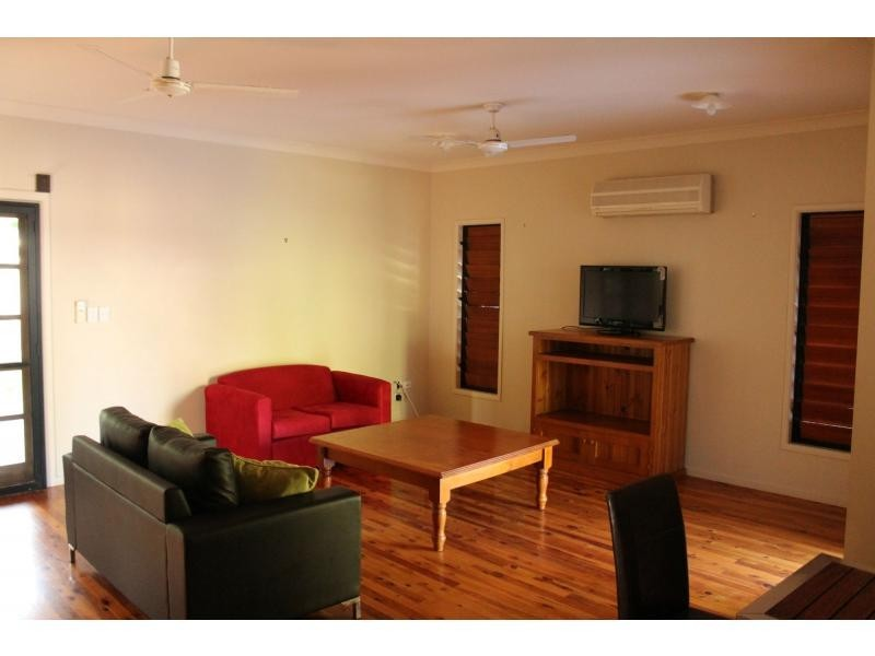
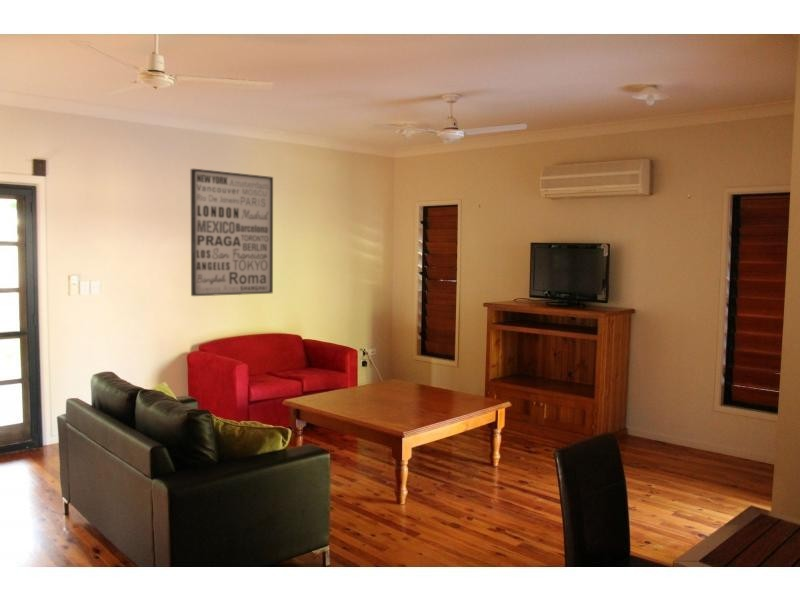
+ wall art (233, 234)
